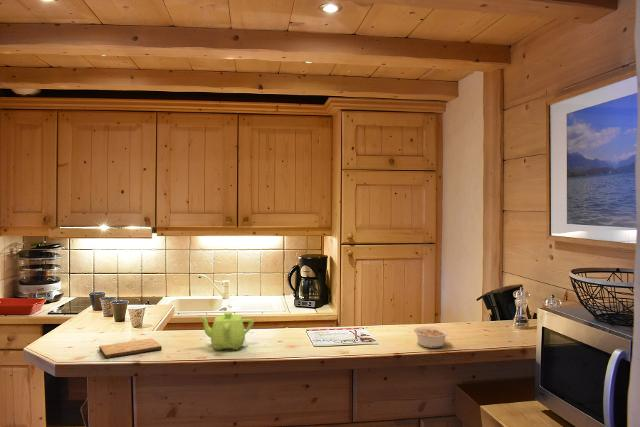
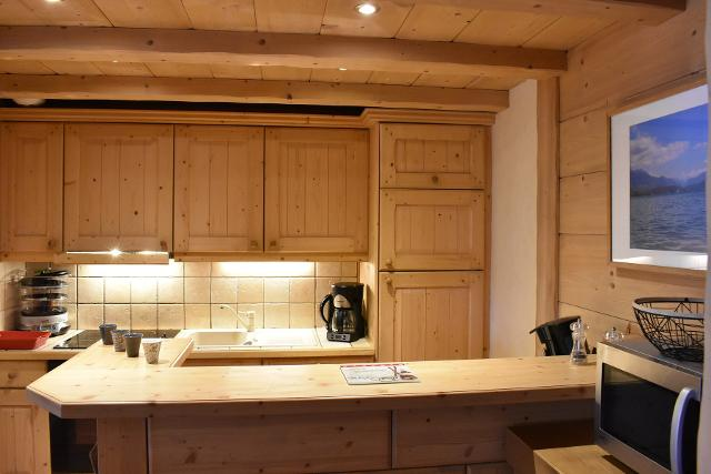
- legume (431, 336)
- cutting board (130, 347)
- teapot (225, 330)
